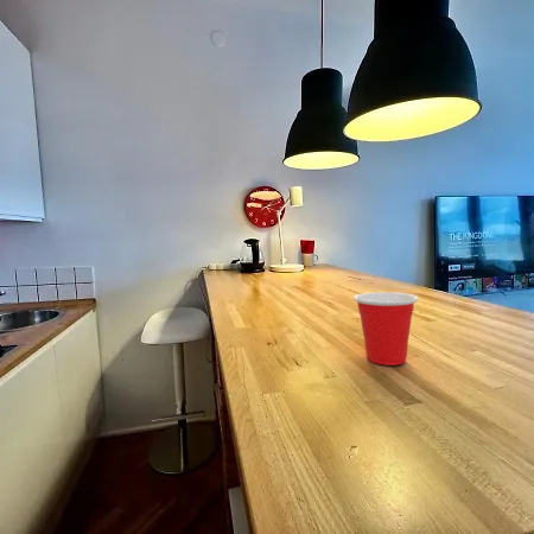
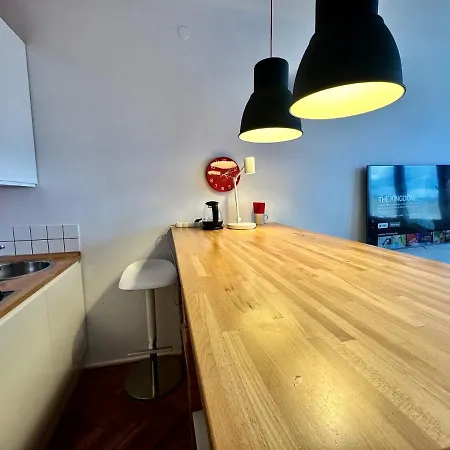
- cup (384, 328)
